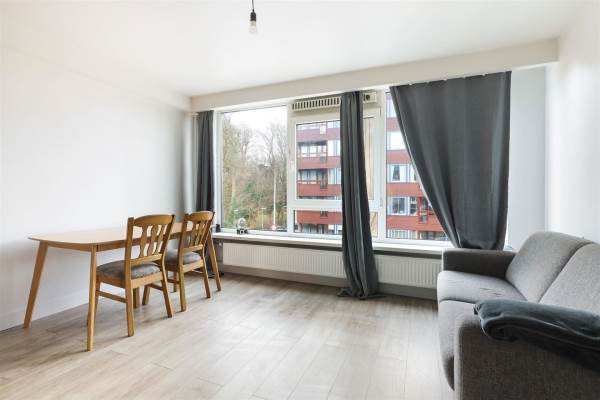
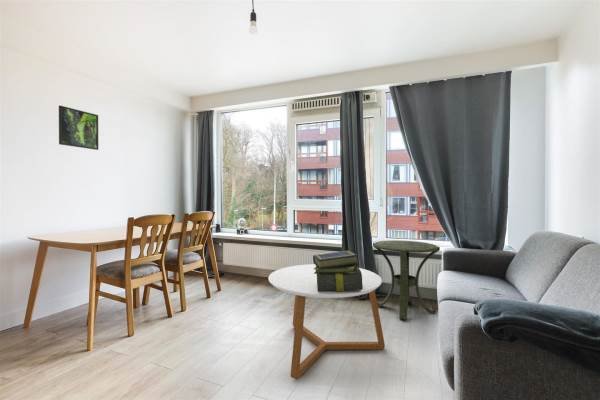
+ stack of books (336, 270)
+ side table (404, 277)
+ coffee table (326, 297)
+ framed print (79, 128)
